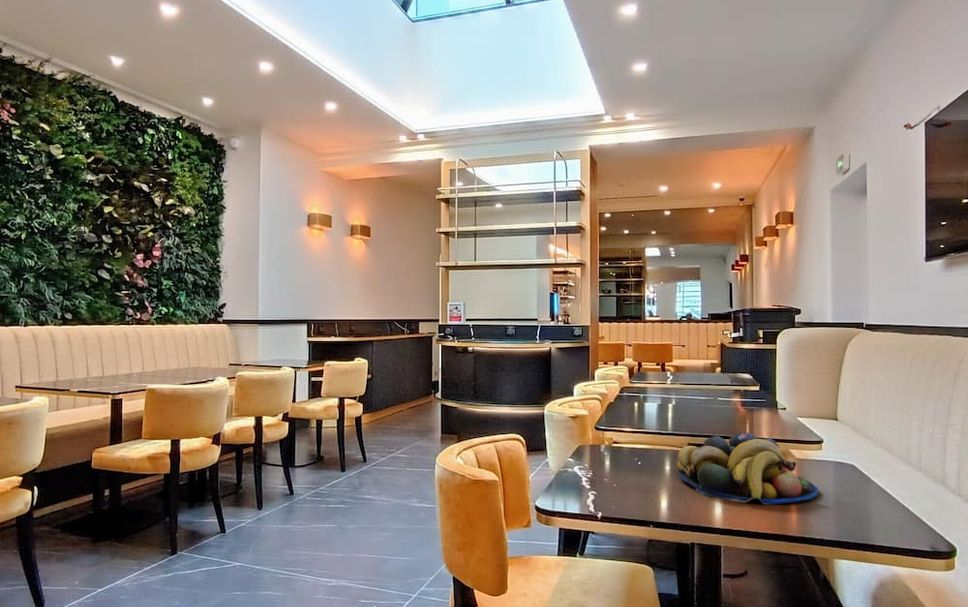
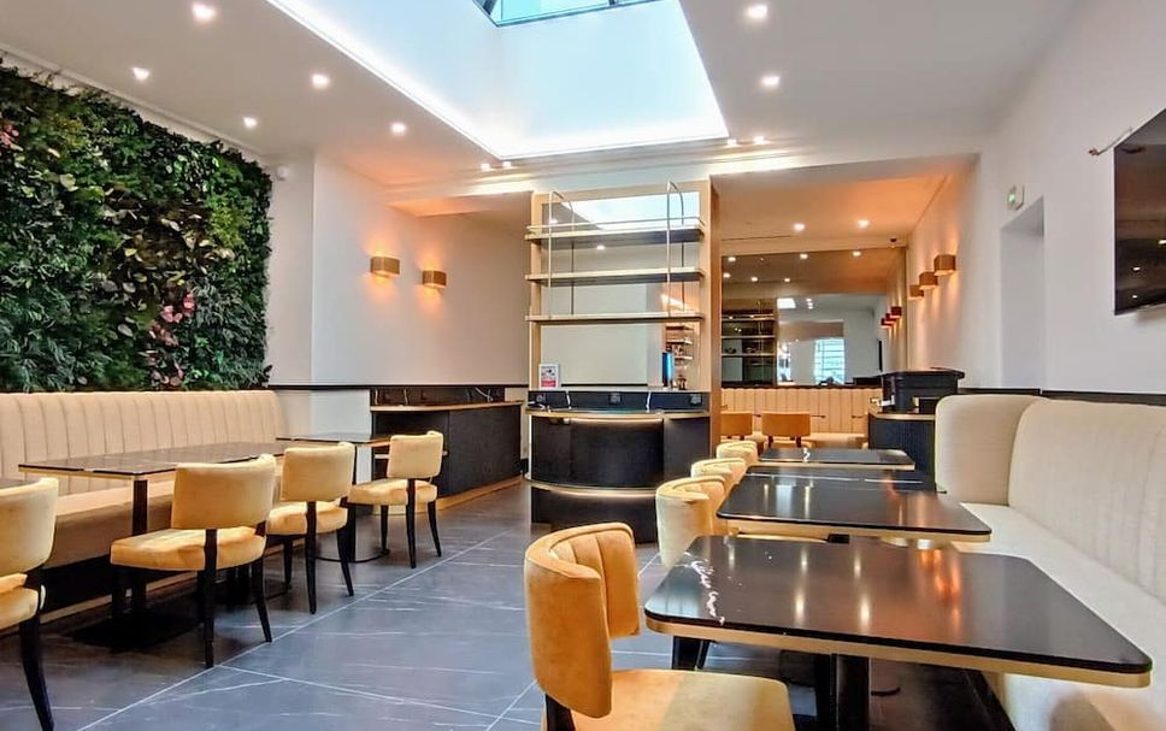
- fruit bowl (746, 460)
